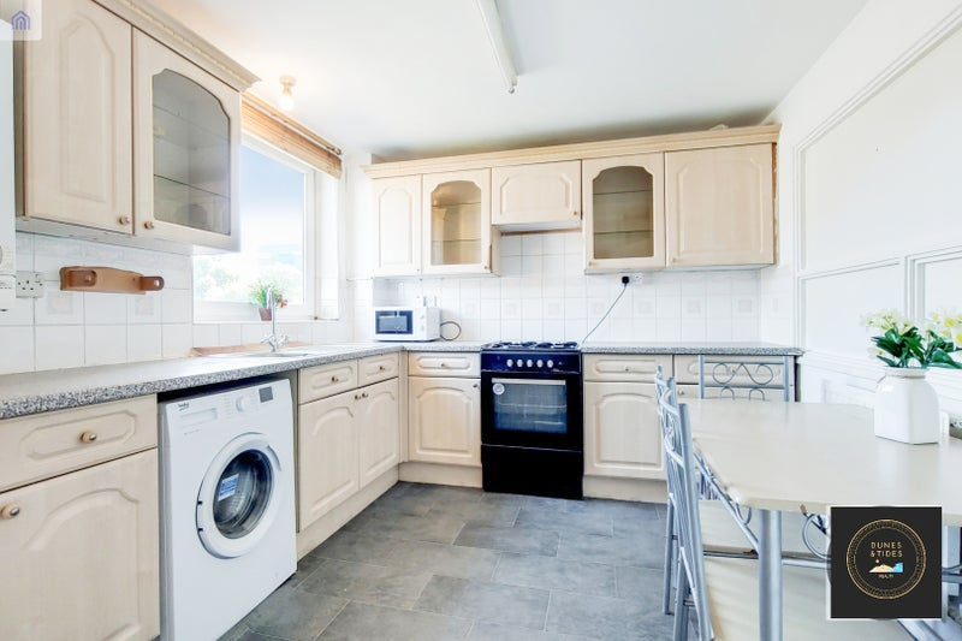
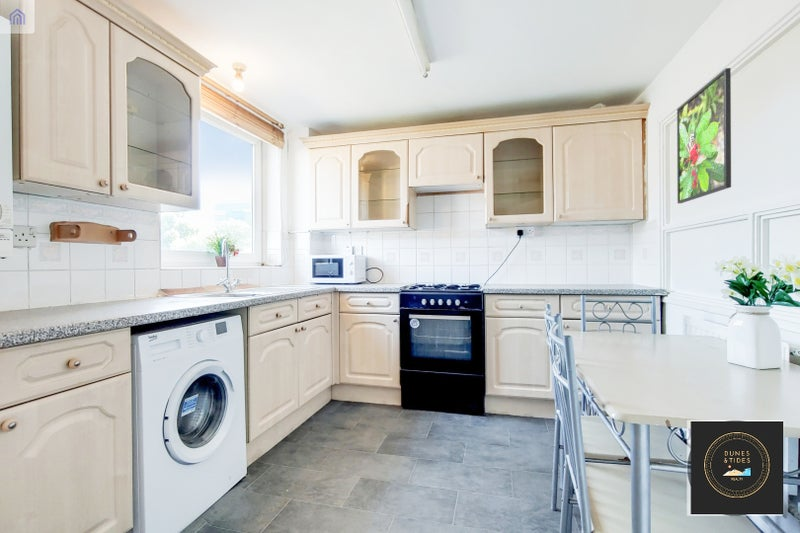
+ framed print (700, 143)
